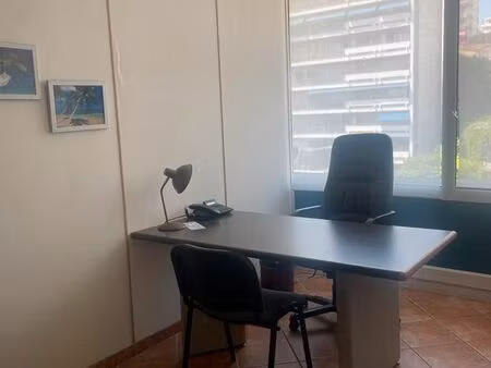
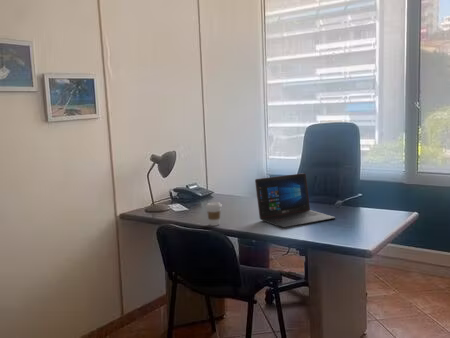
+ coffee cup (214, 213)
+ laptop (295, 198)
